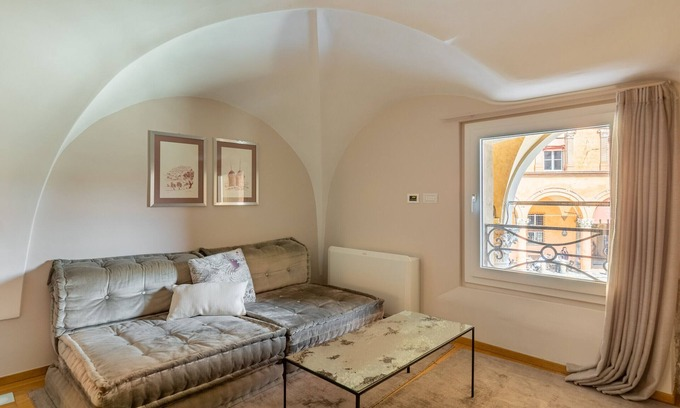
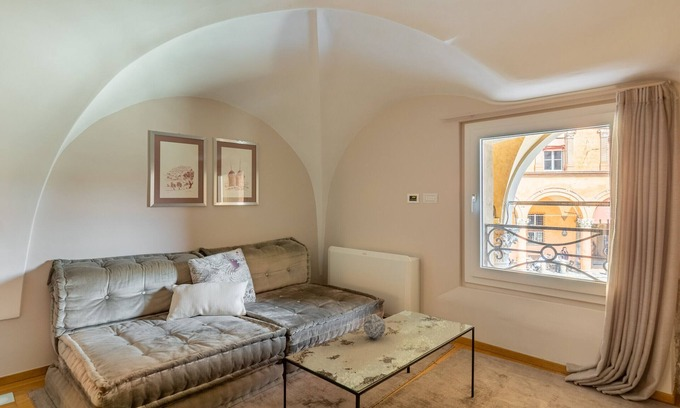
+ decorative ball (374, 325)
